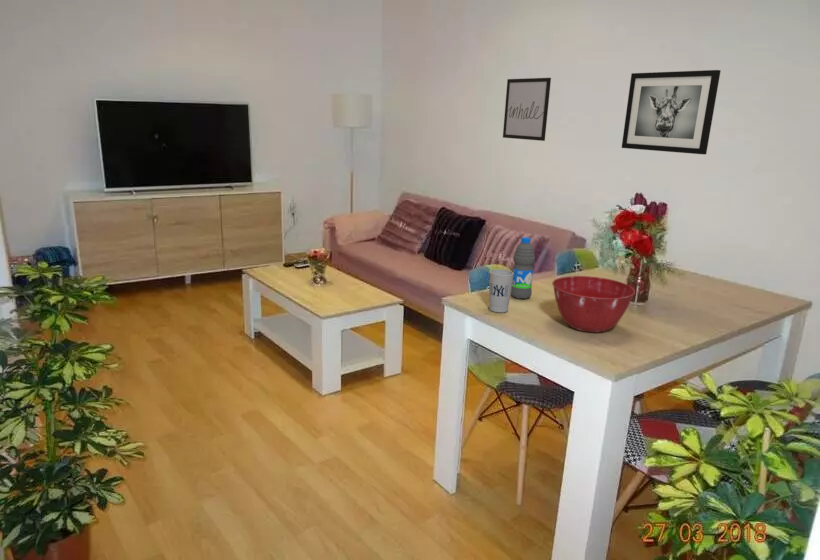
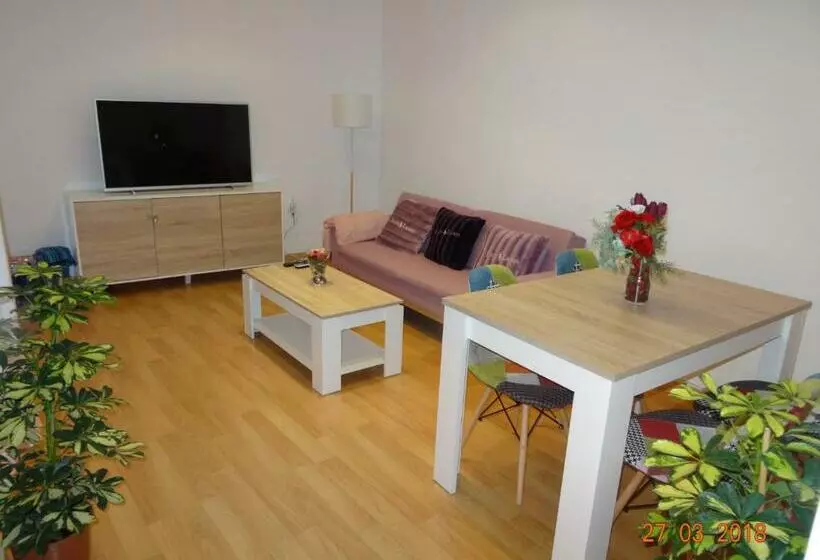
- wall art (667, 112)
- wall art (525, 109)
- cup (500, 291)
- water bottle (523, 267)
- mixing bowl (590, 306)
